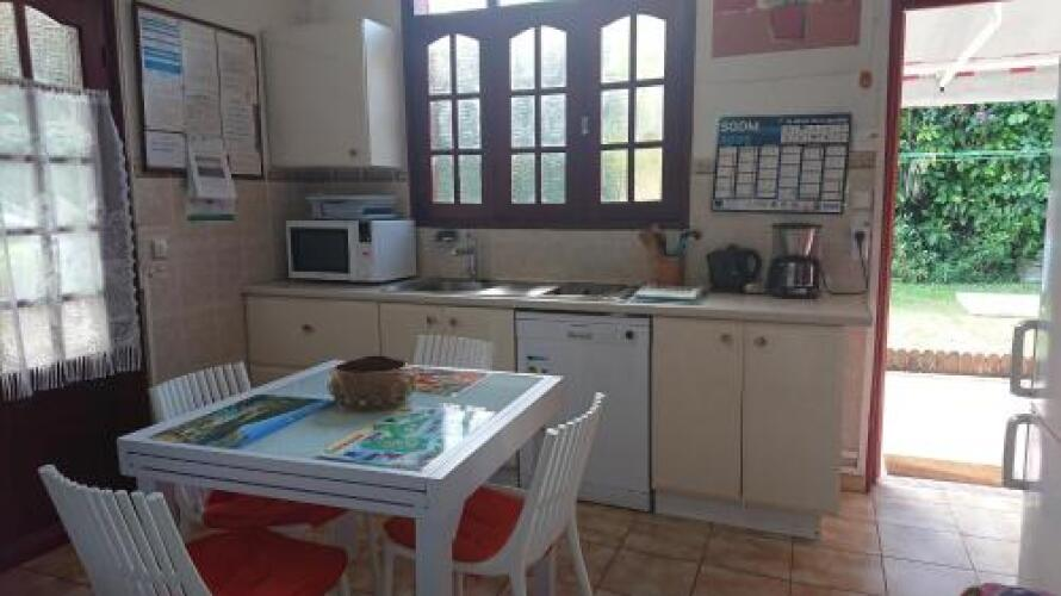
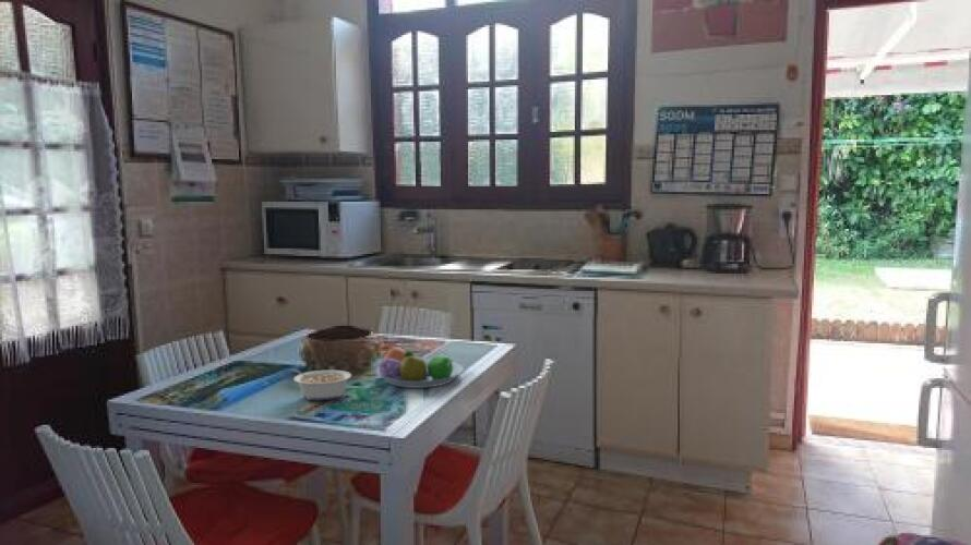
+ legume (321, 384)
+ fruit bowl (421, 362)
